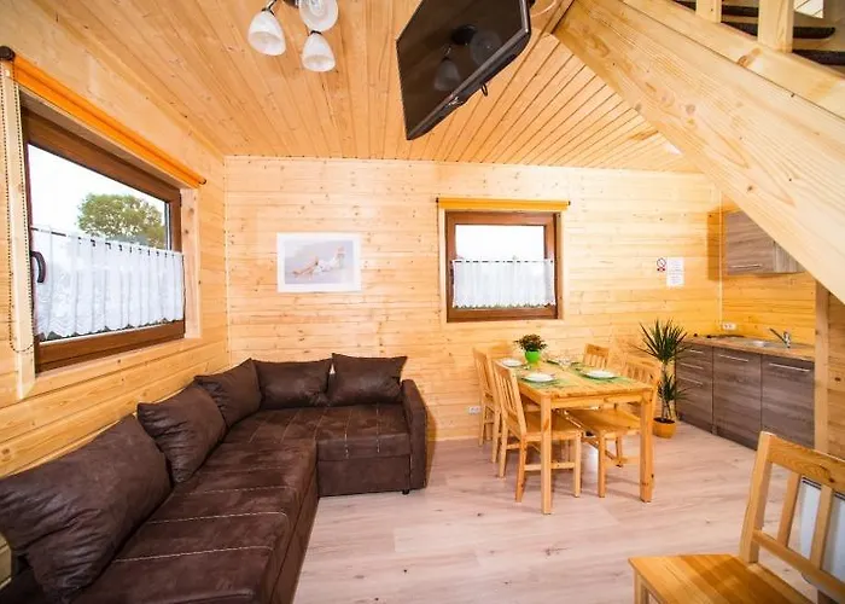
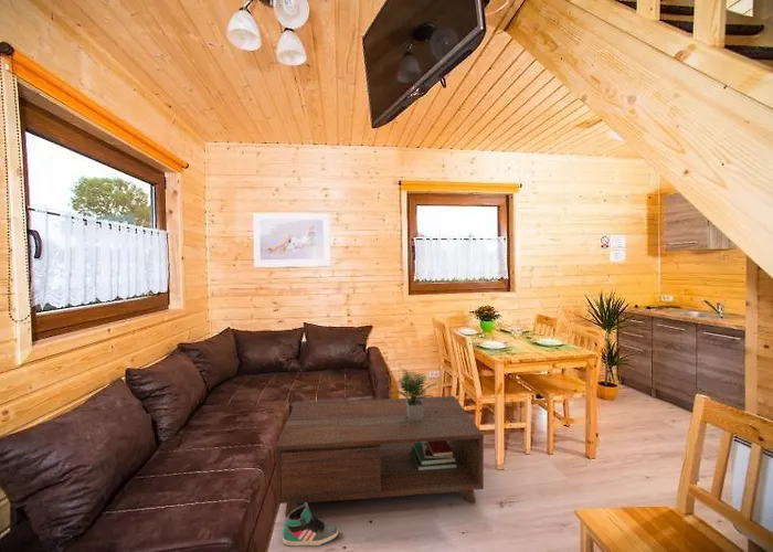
+ coffee table (379, 424)
+ sneaker (310, 521)
